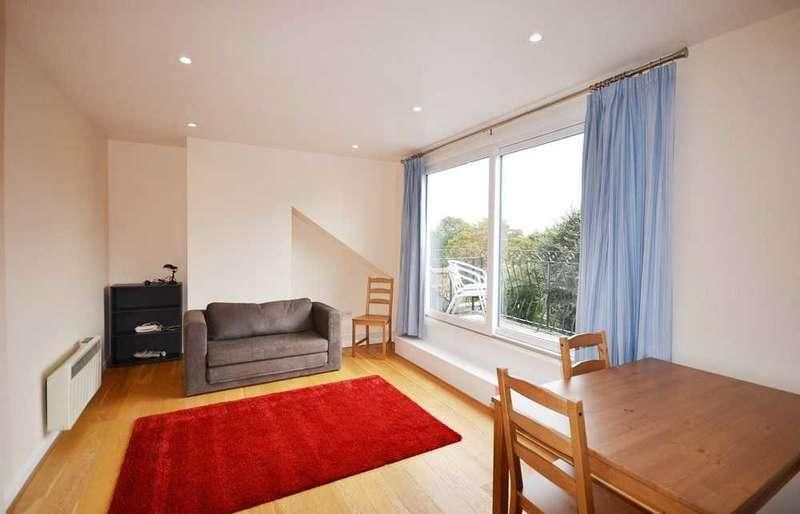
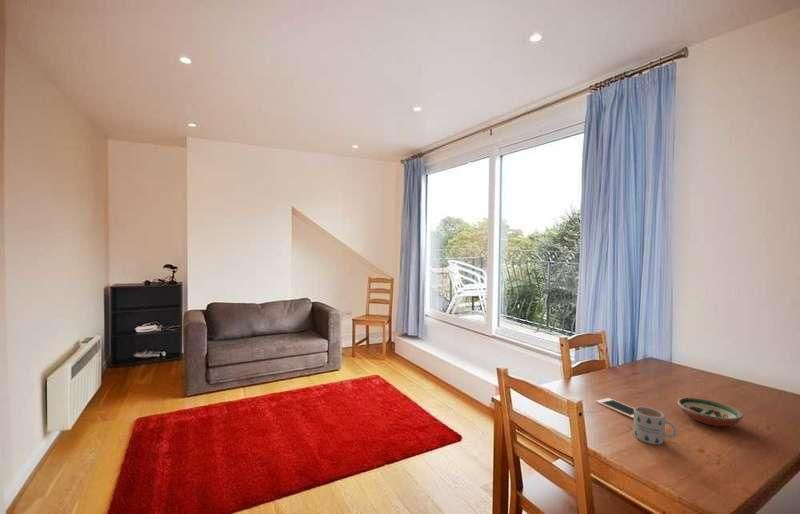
+ cell phone (620, 407)
+ decorative bowl (708, 413)
+ mug (654, 426)
